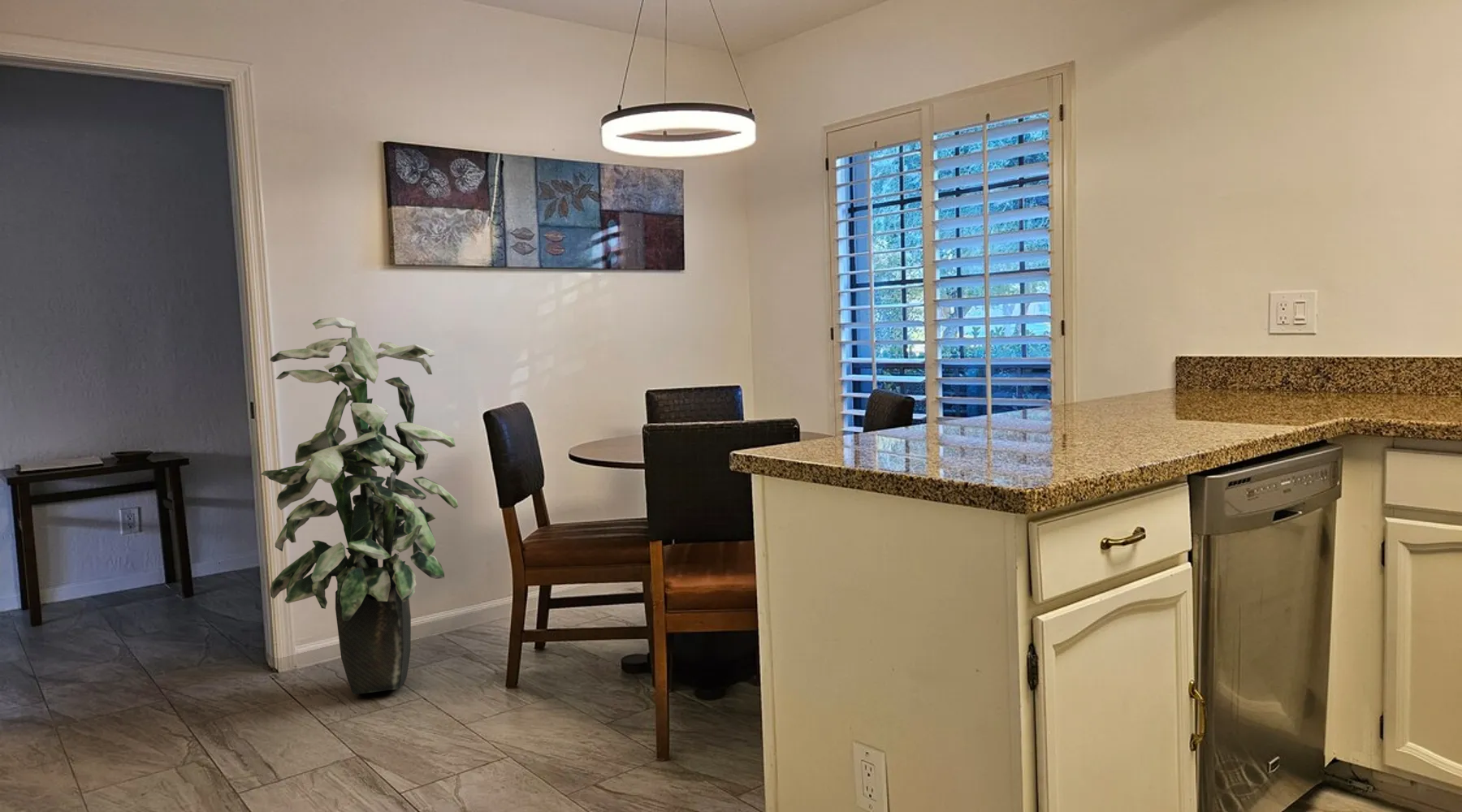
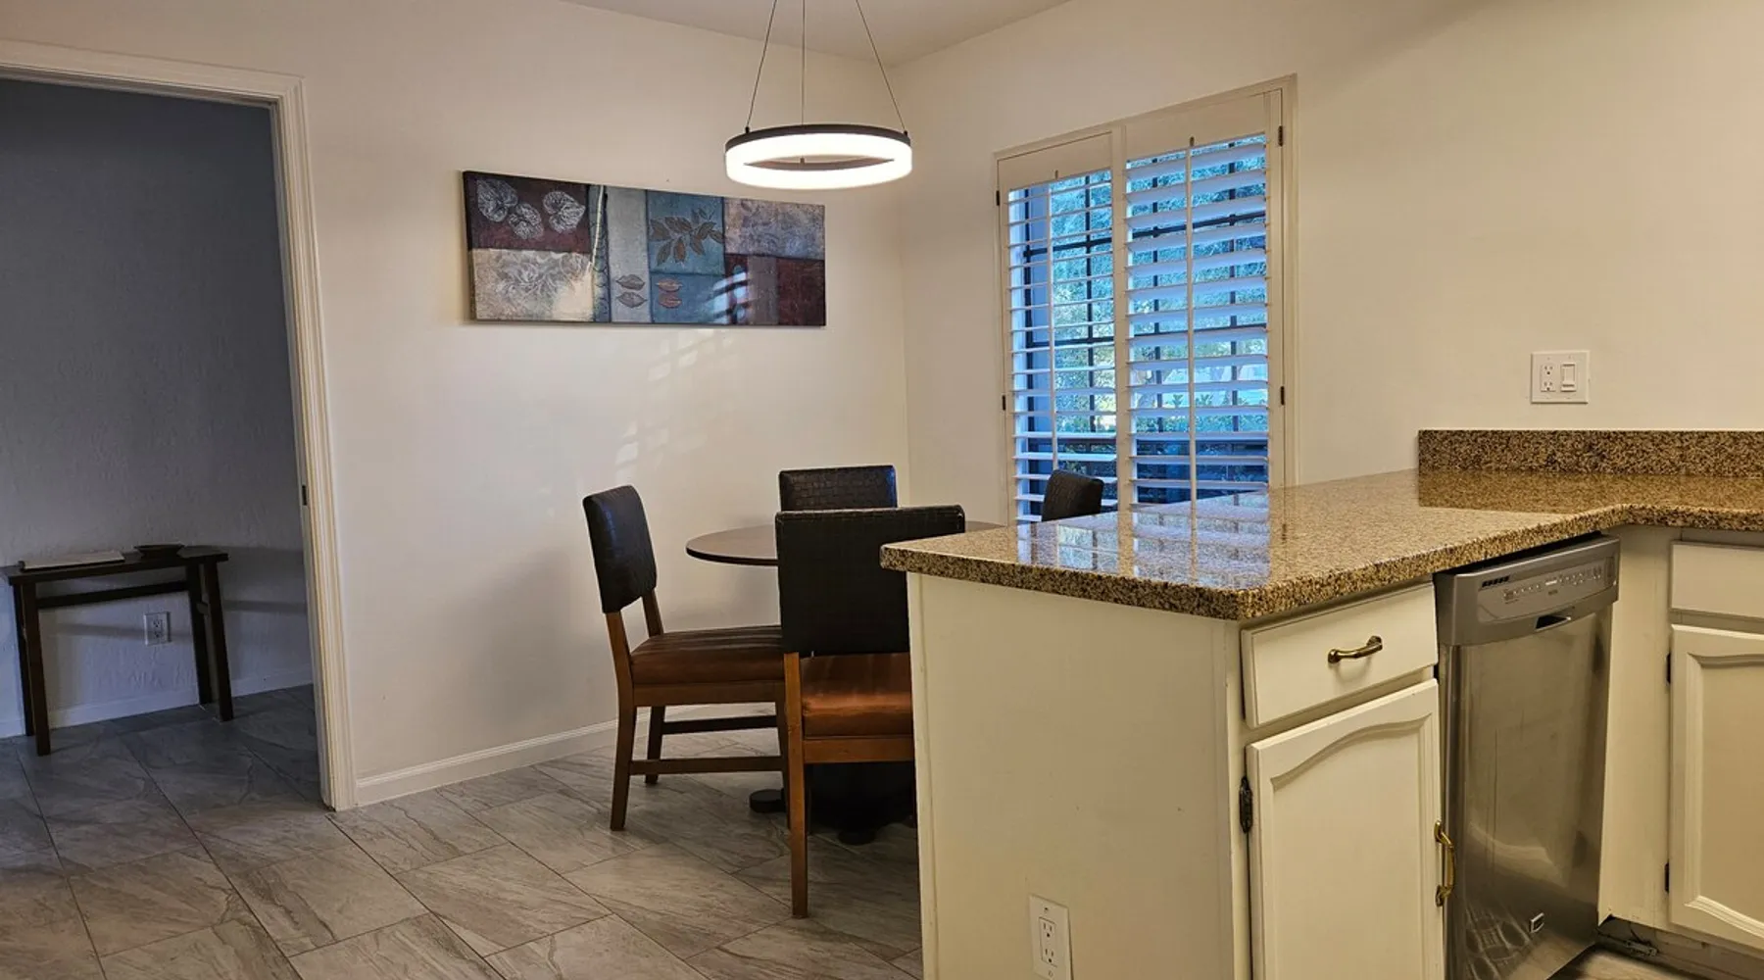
- indoor plant (357, 503)
